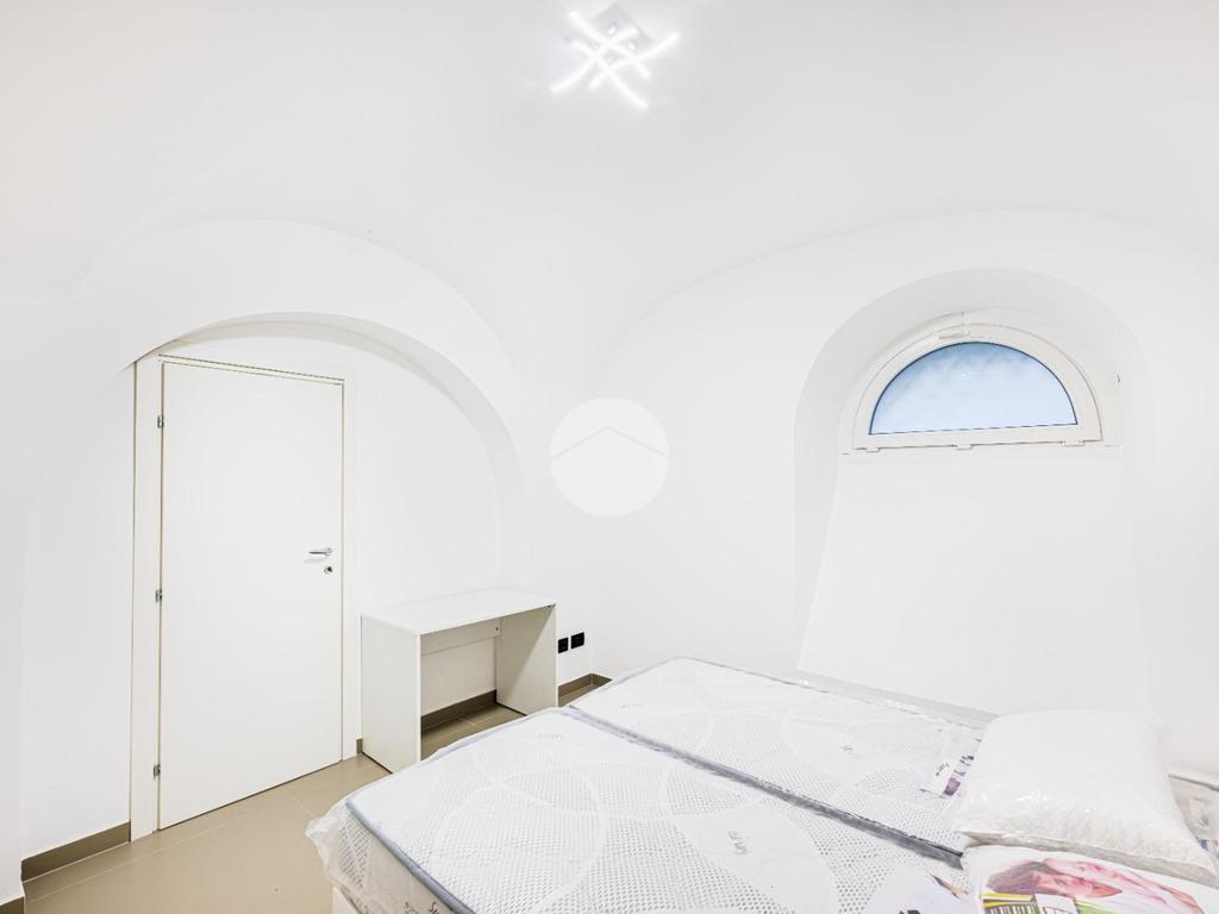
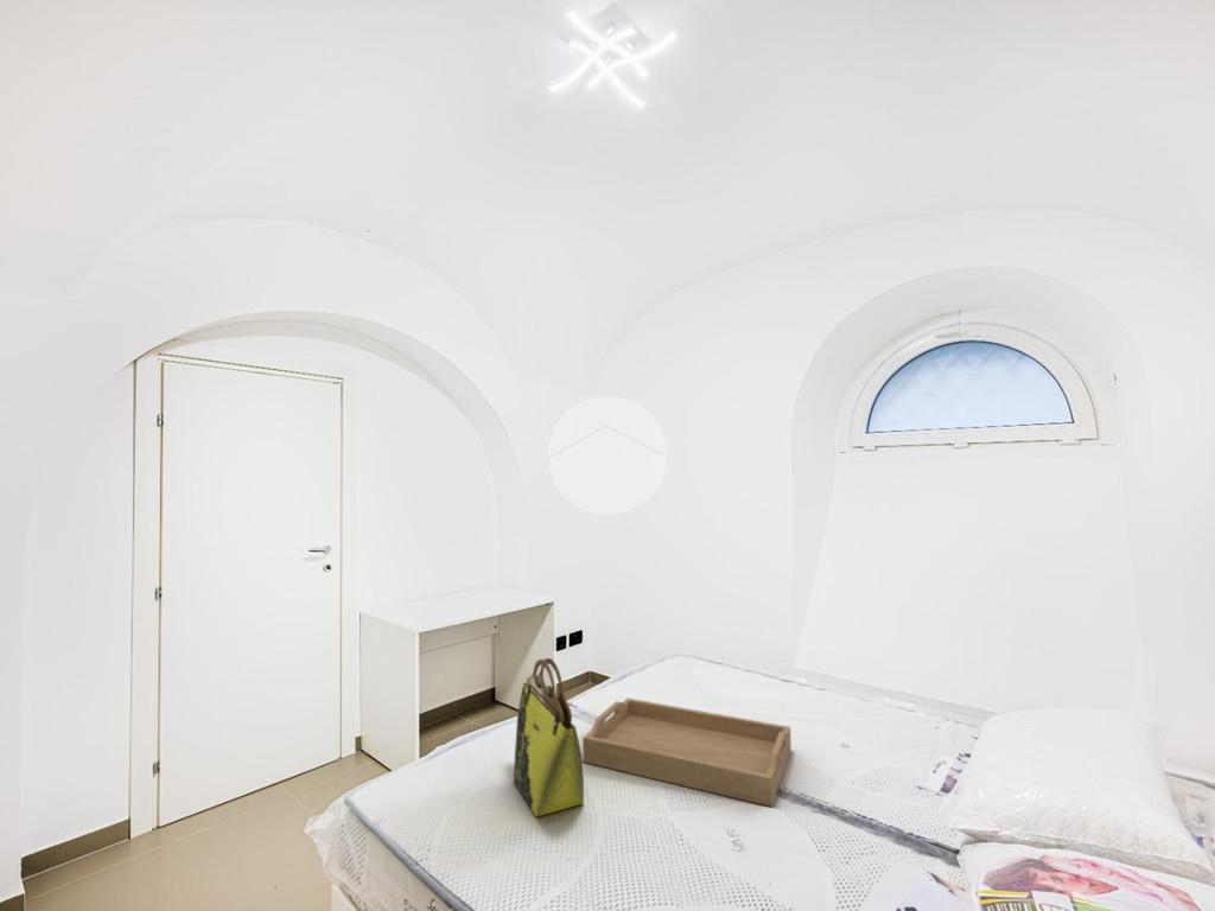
+ tote bag (547, 725)
+ serving tray (688, 740)
